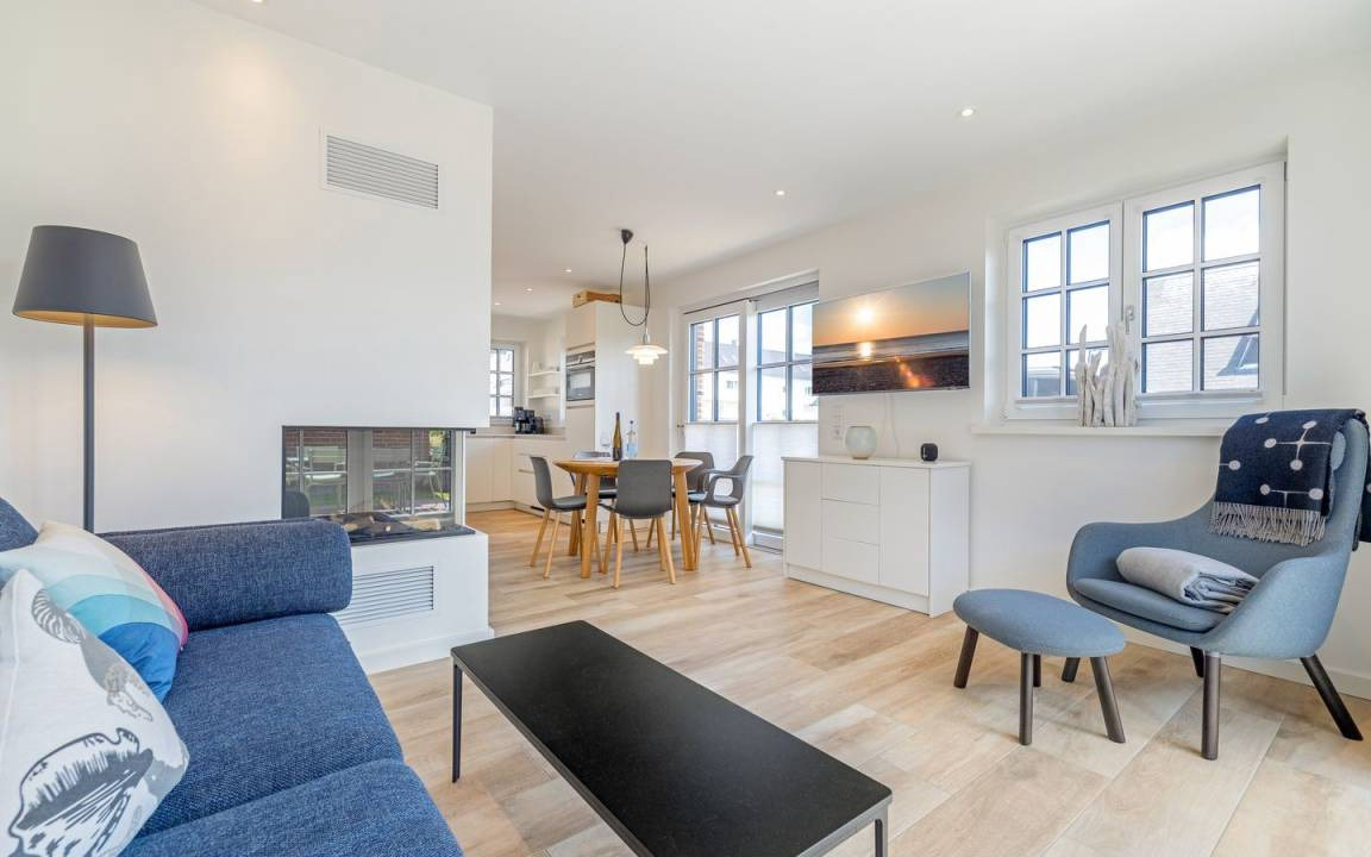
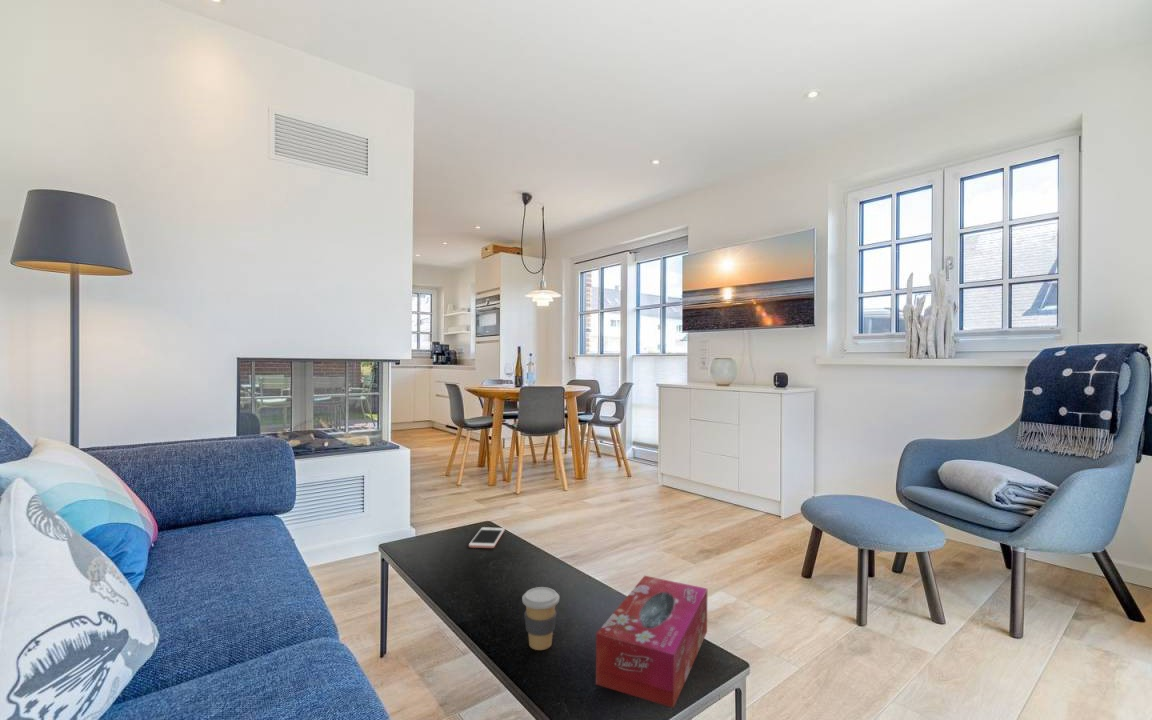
+ coffee cup (540, 618)
+ tissue box (656, 632)
+ cell phone (487, 537)
